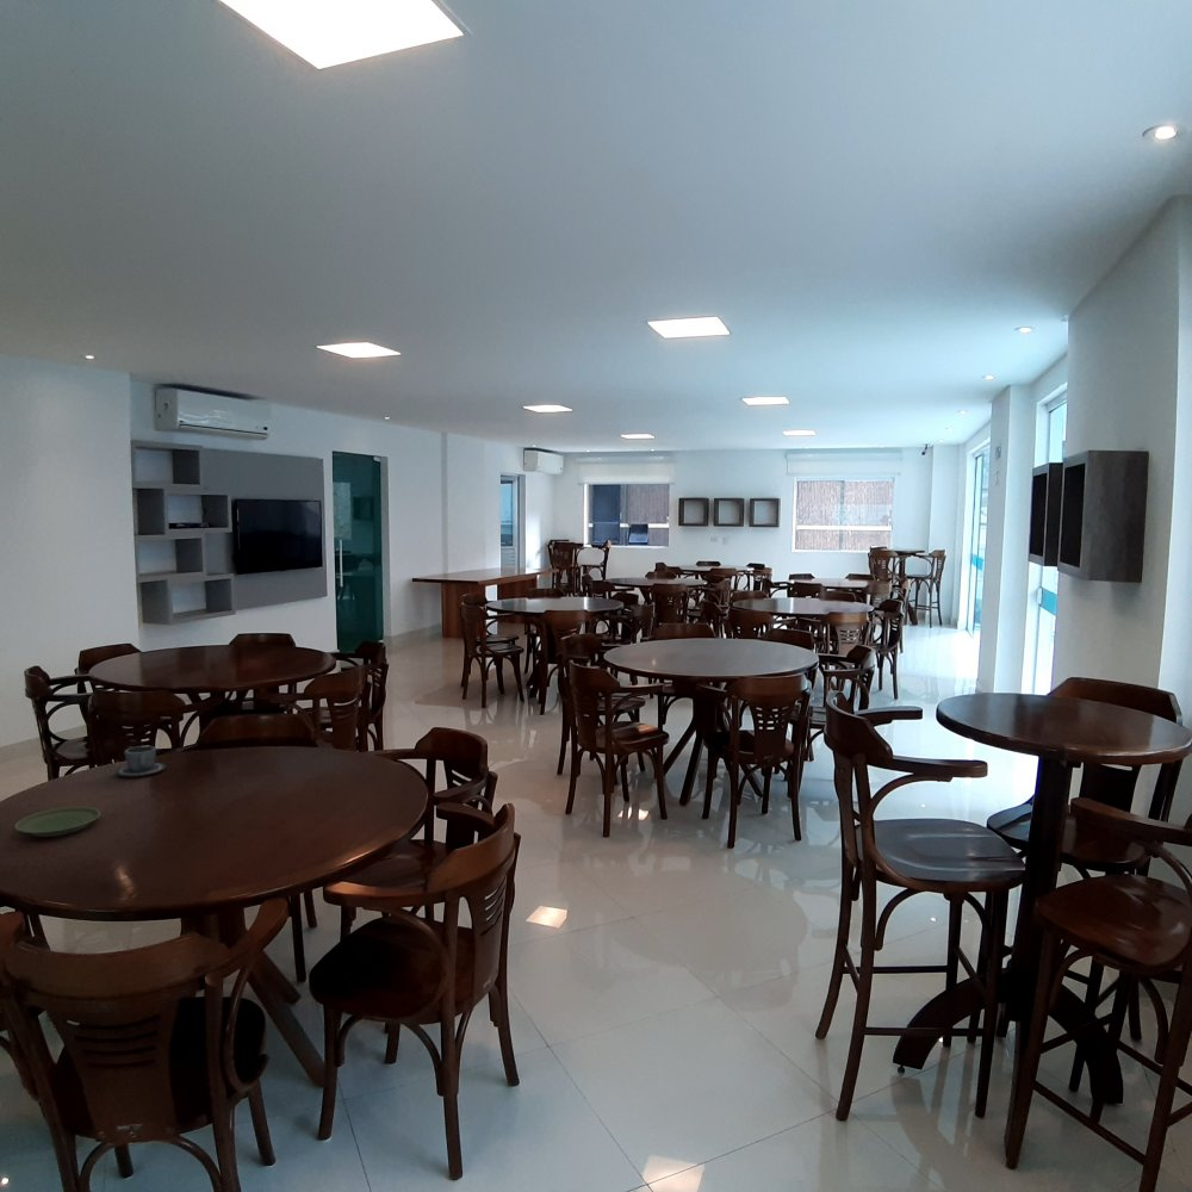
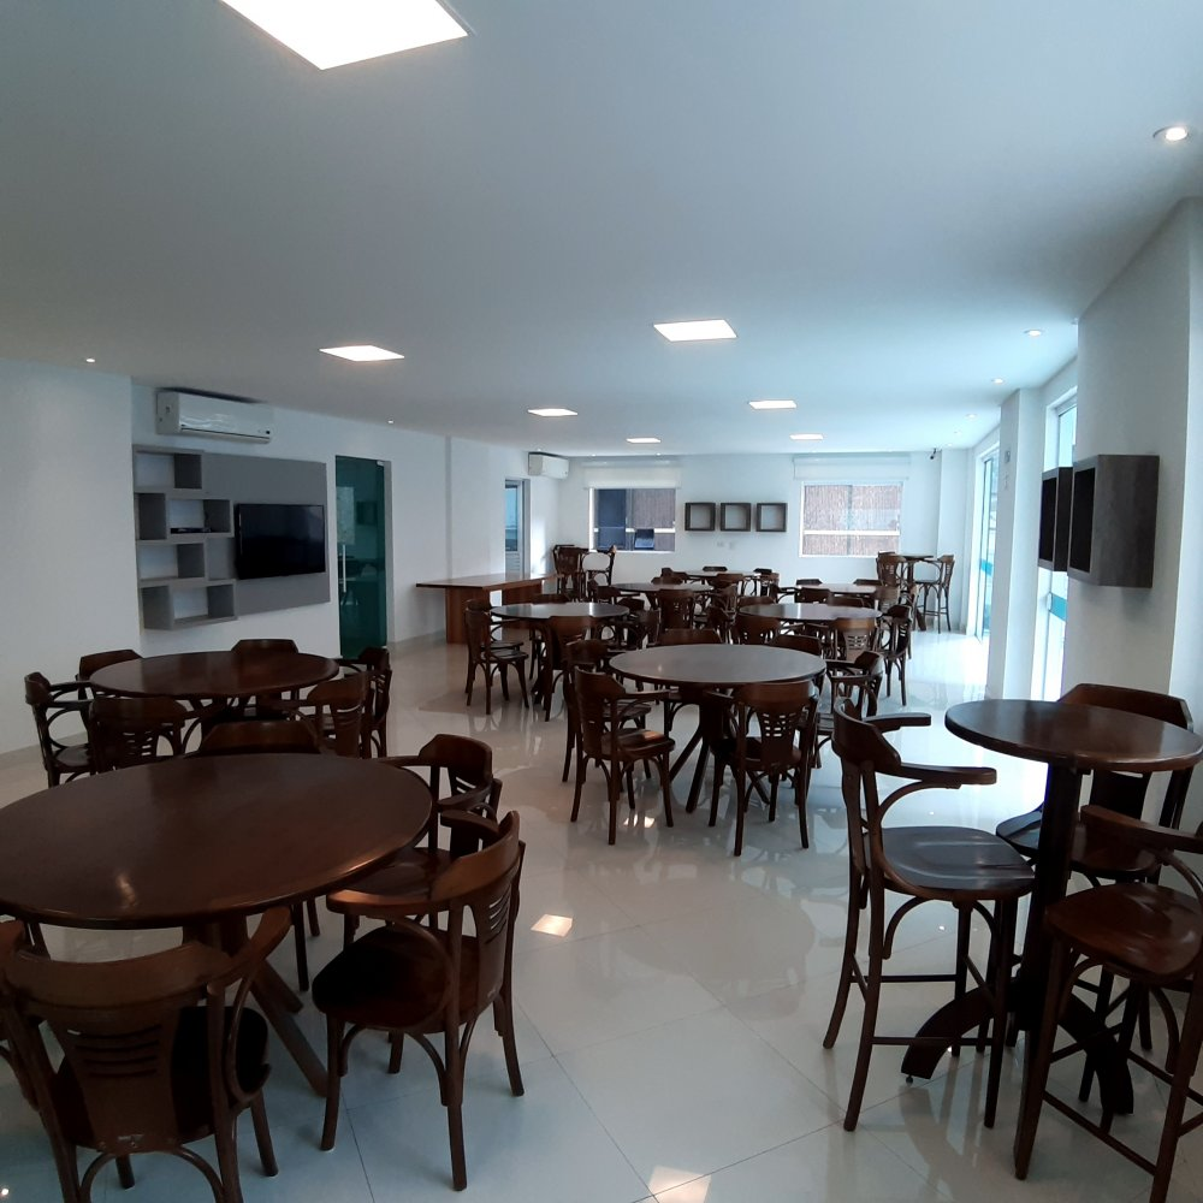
- plate (58, 822)
- cup (141, 760)
